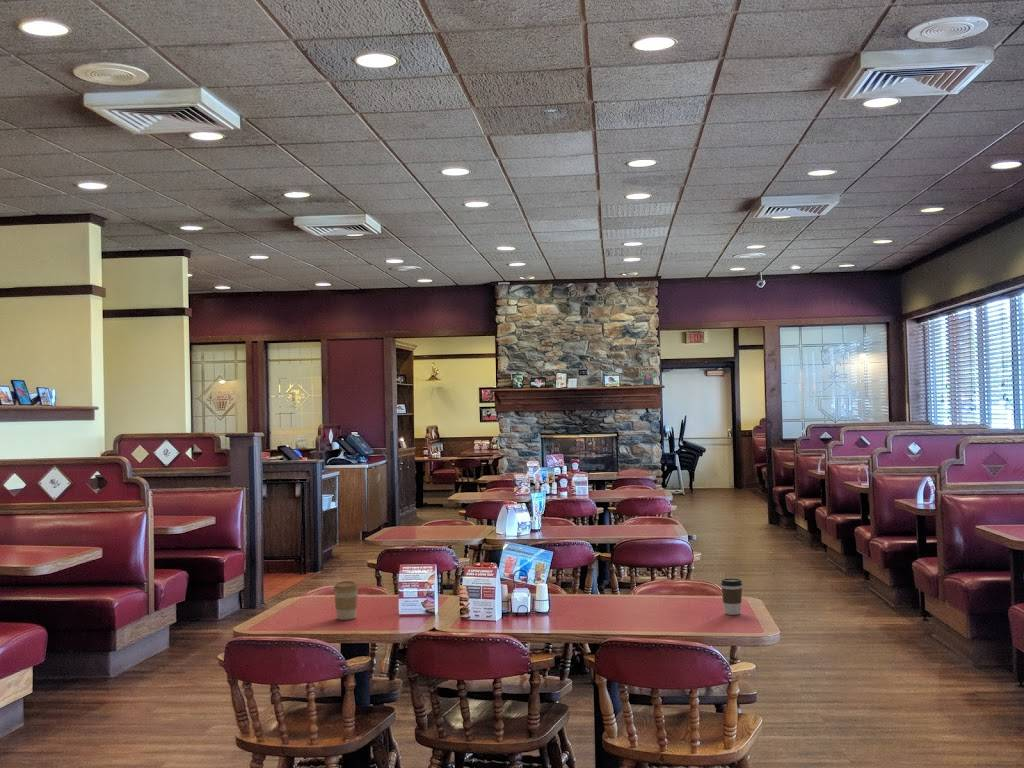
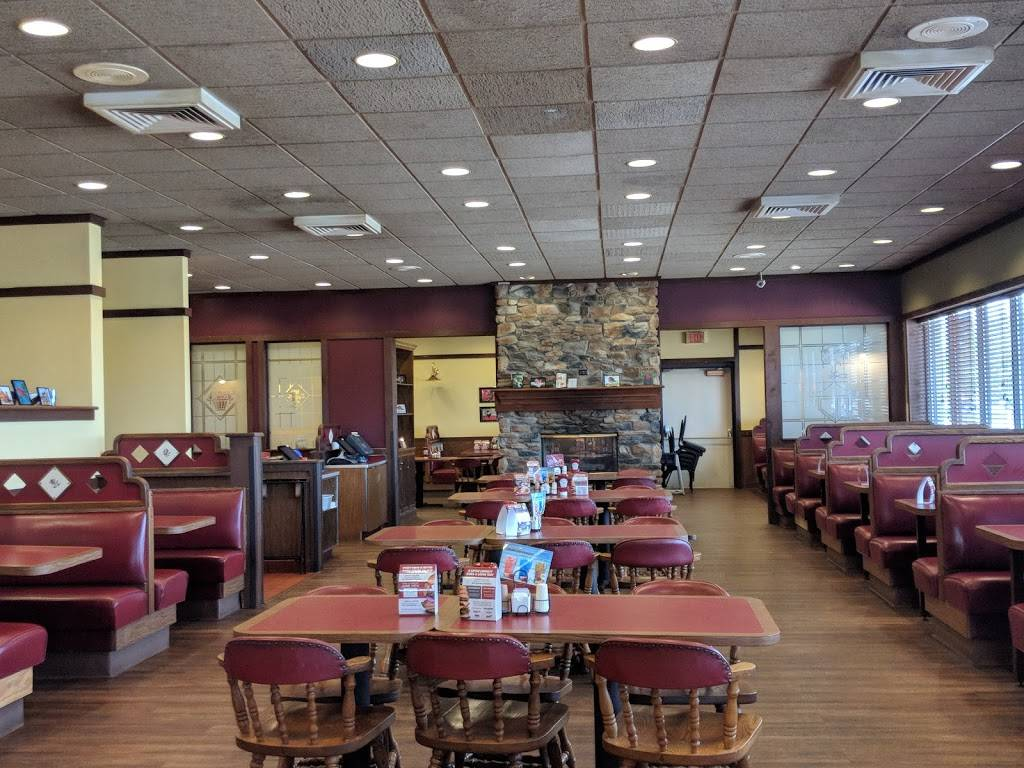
- coffee cup (732, 596)
- coffee cup (346, 600)
